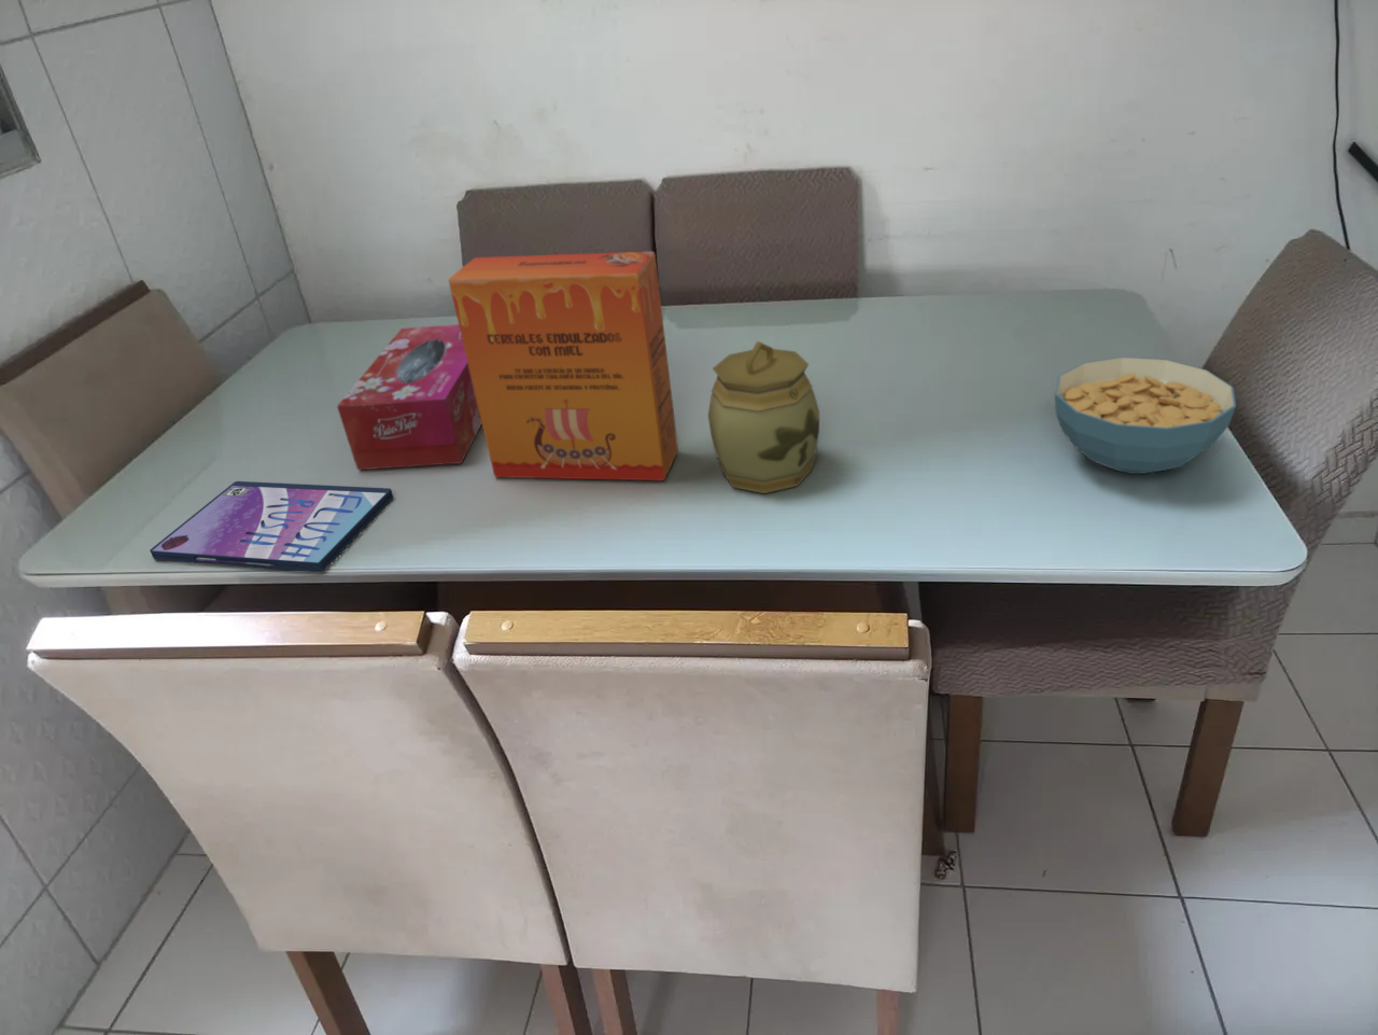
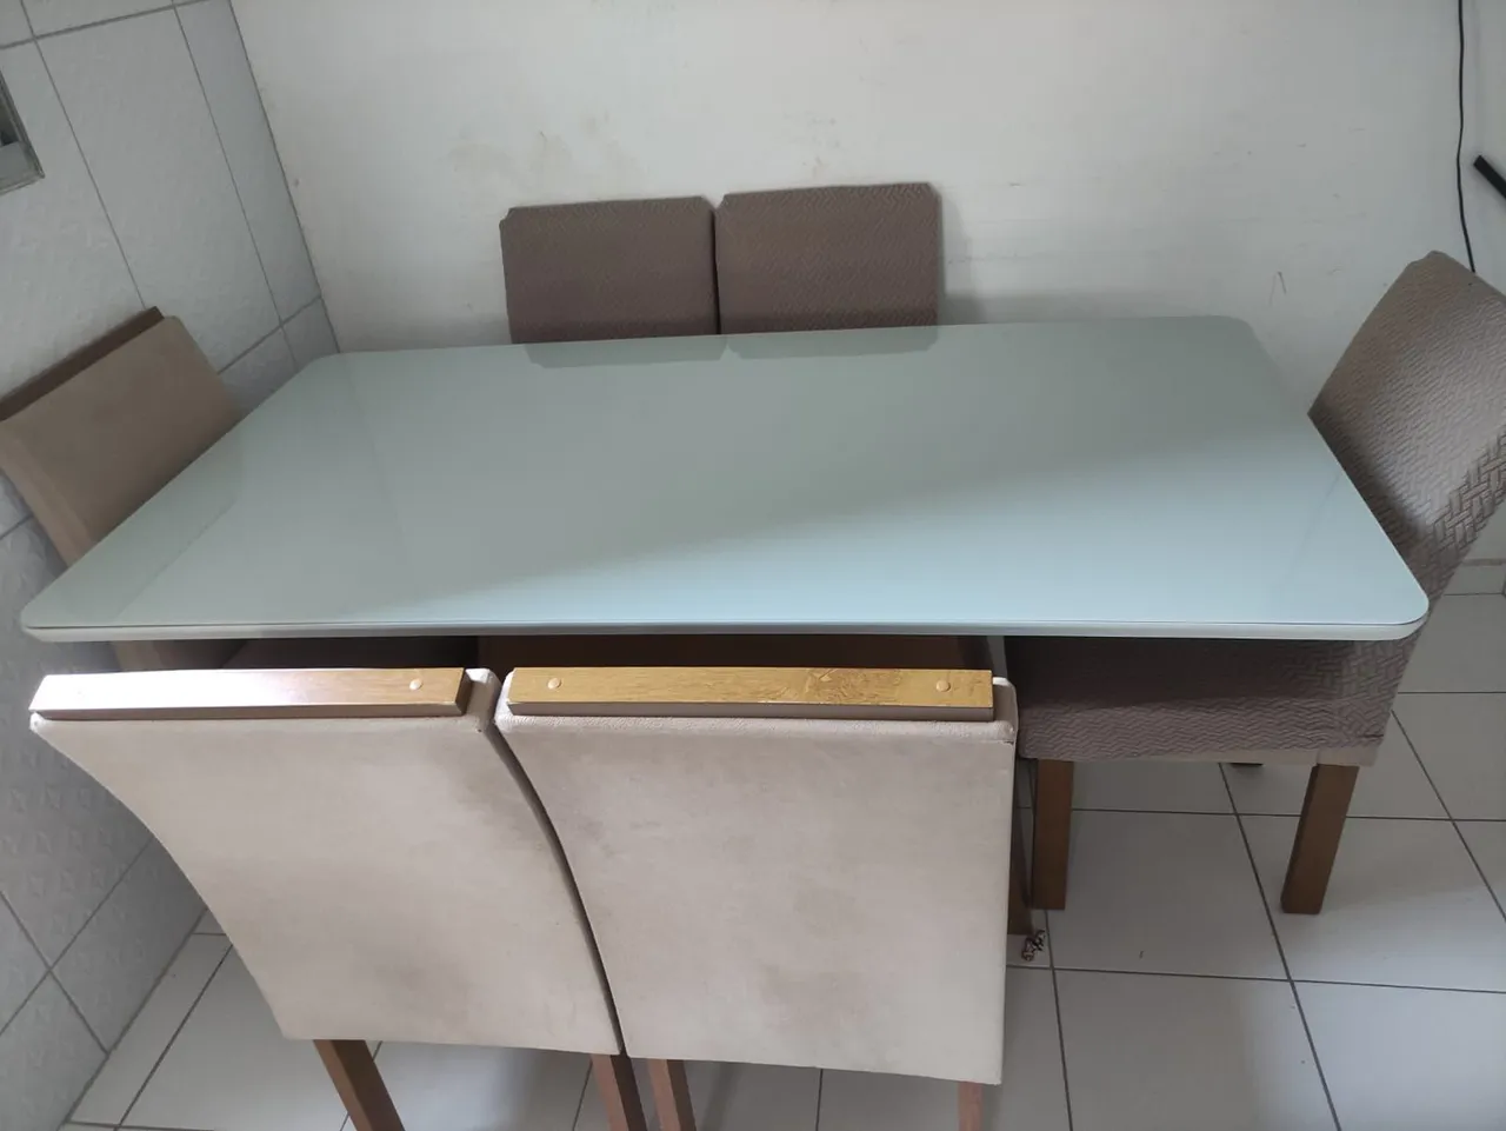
- cereal box (569, 370)
- jar (762, 408)
- video game case (275, 522)
- cereal bowl (1137, 426)
- tissue box (428, 391)
